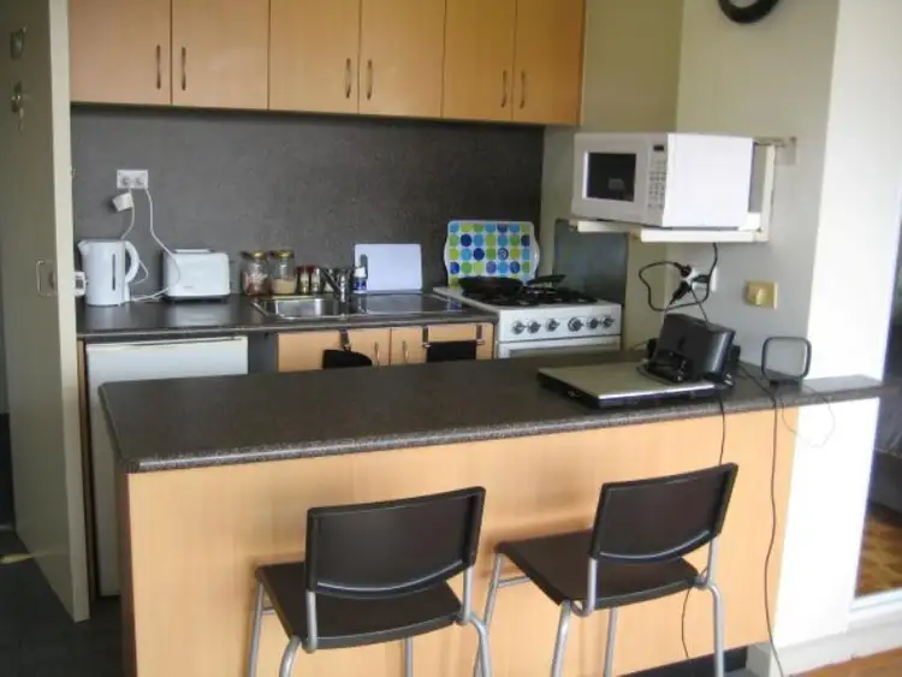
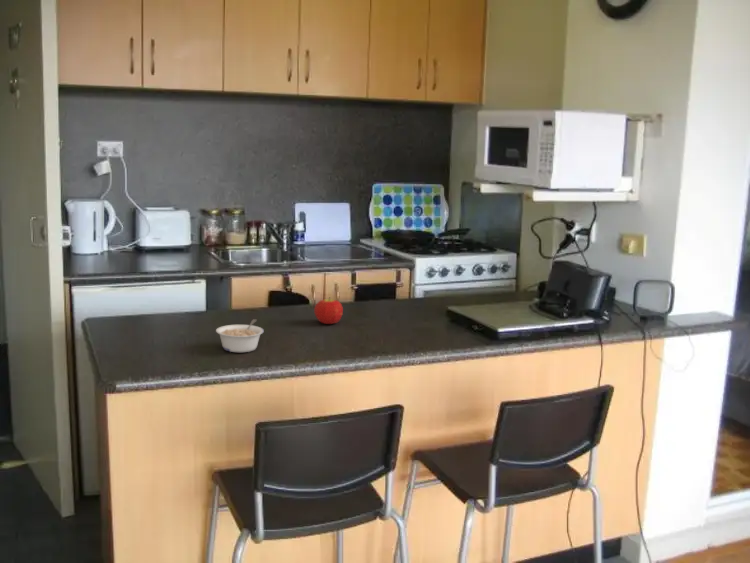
+ fruit (328, 309)
+ legume (239, 336)
